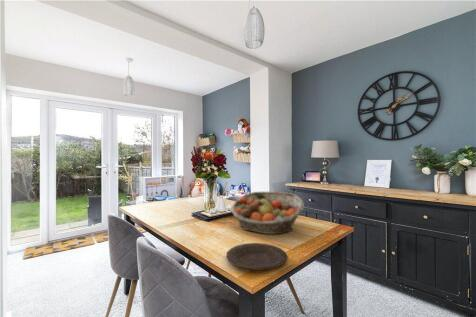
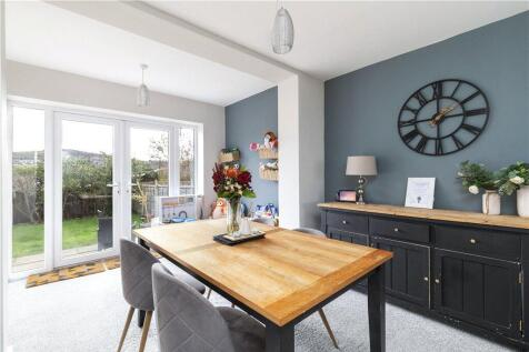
- plate (256, 257)
- fruit basket (266, 210)
